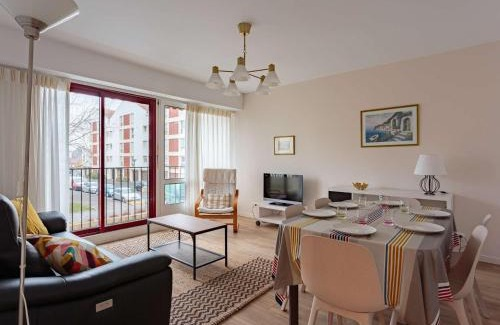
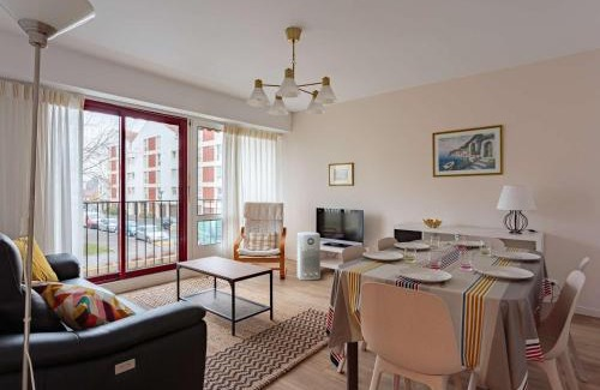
+ air purifier (307, 254)
